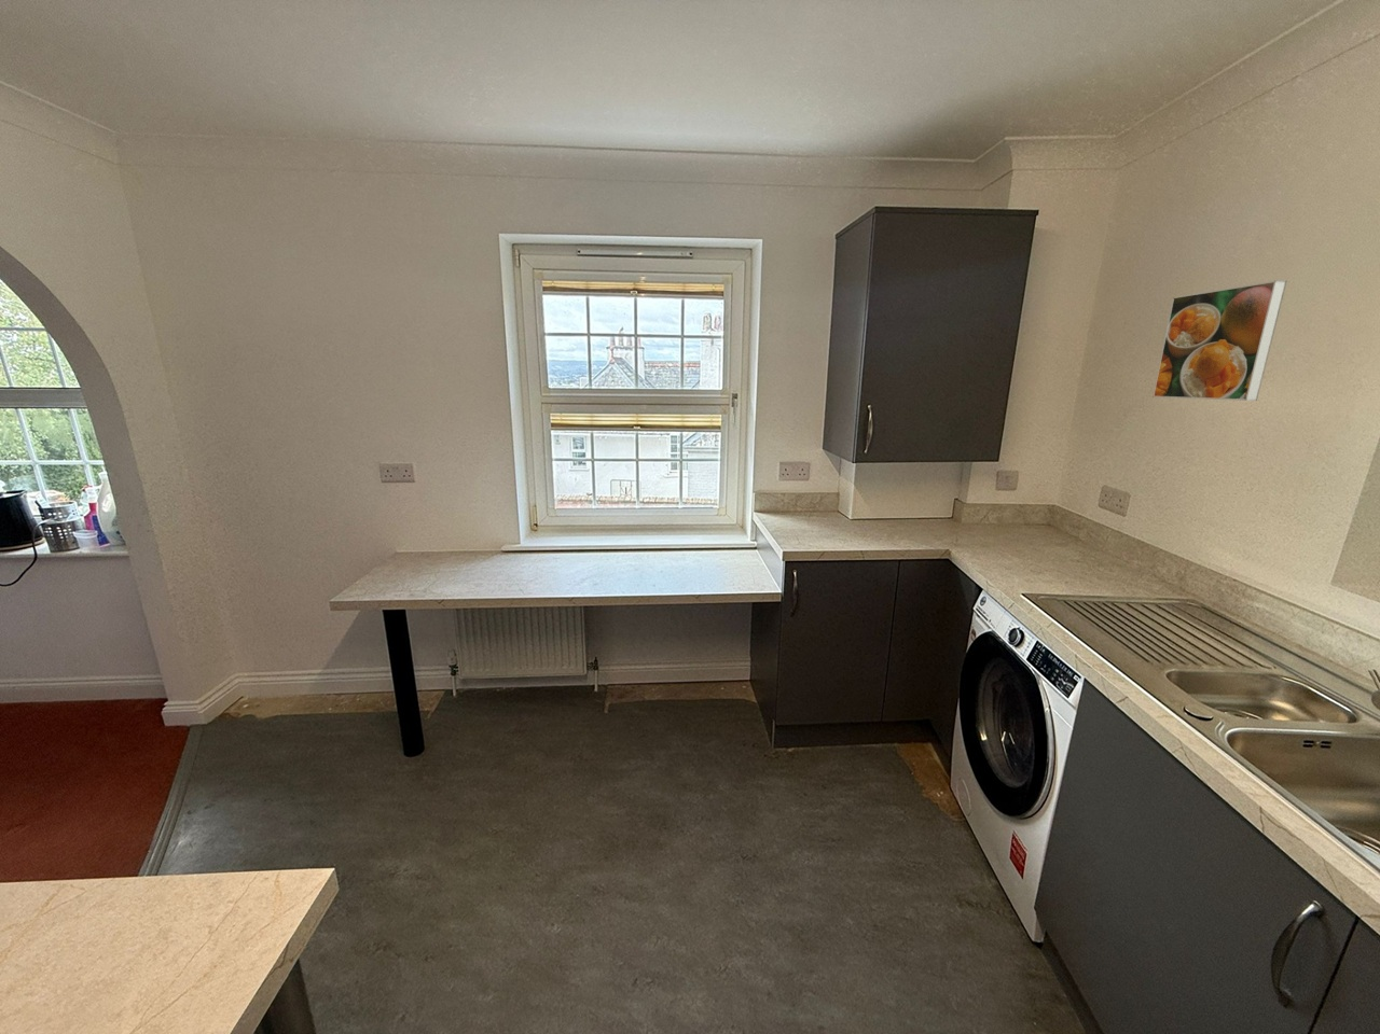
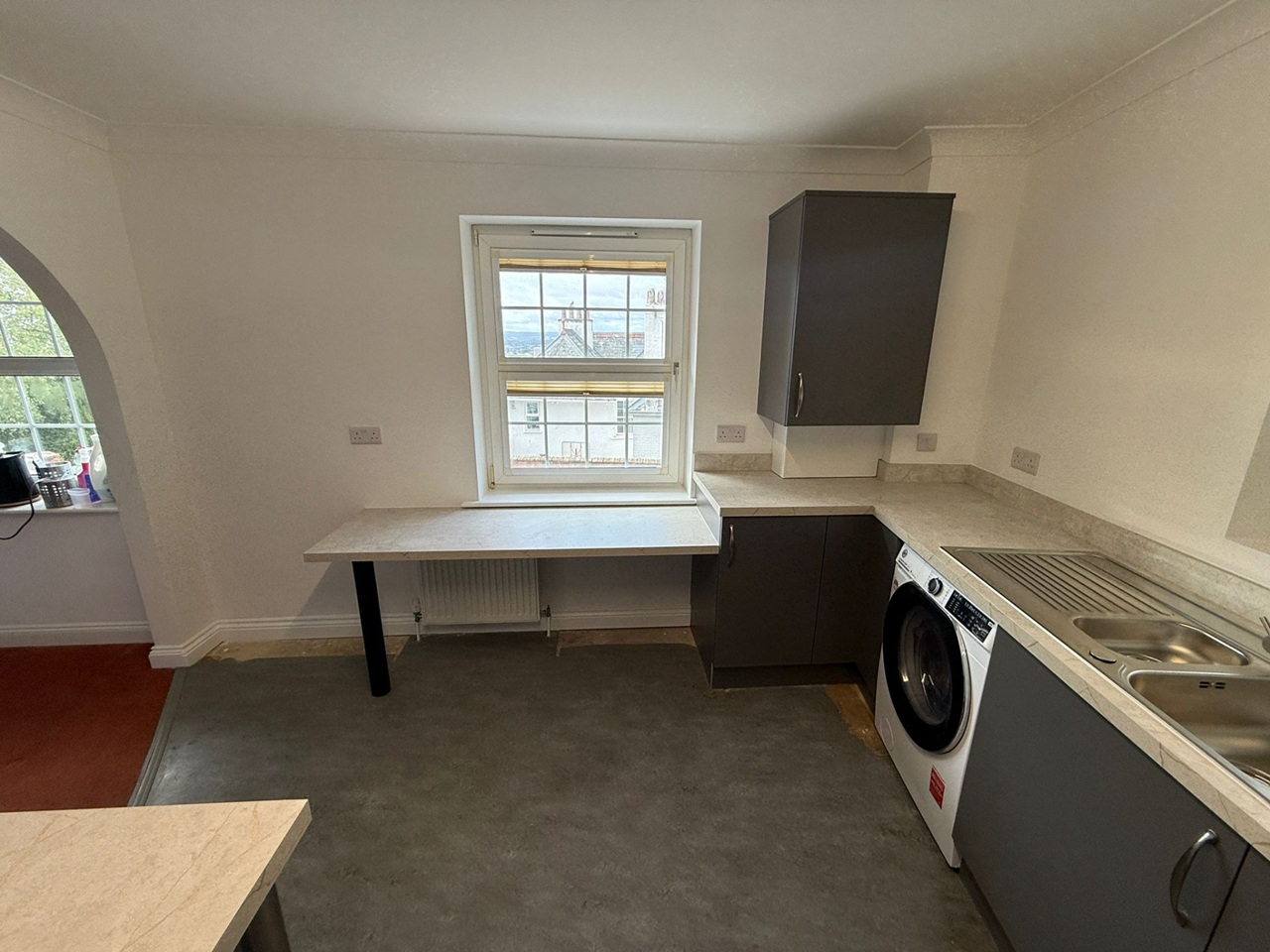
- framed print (1212, 344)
